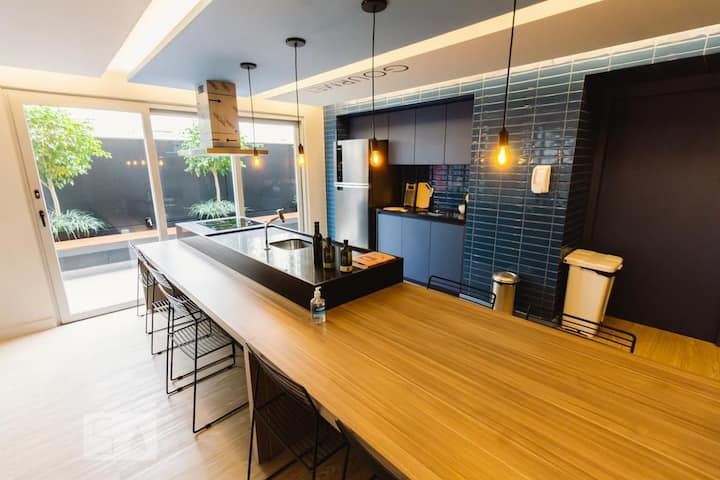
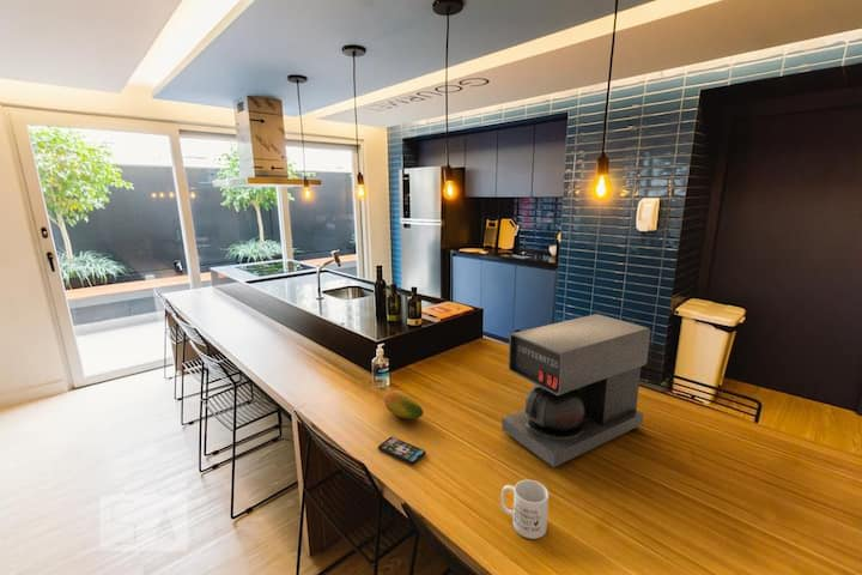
+ smartphone (401, 449)
+ coffee maker (576, 381)
+ mug (523, 506)
+ fruit (402, 404)
